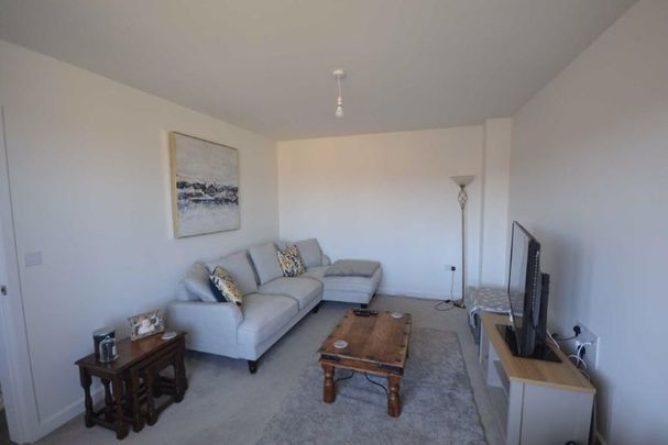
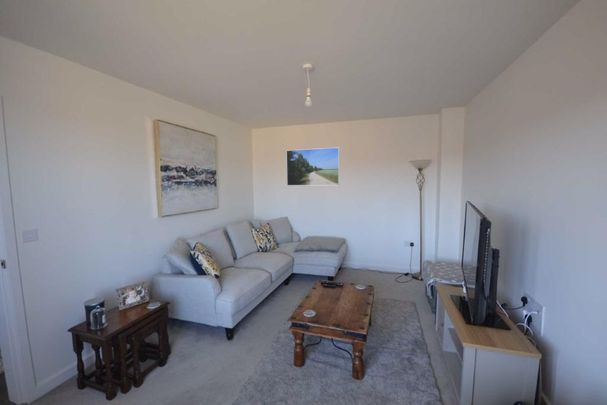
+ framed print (312, 167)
